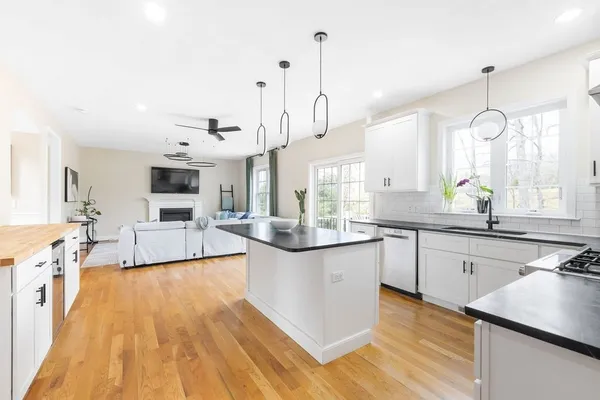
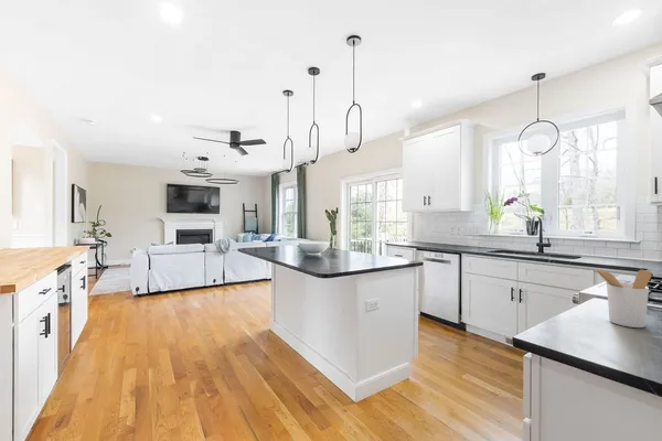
+ utensil holder (619, 294)
